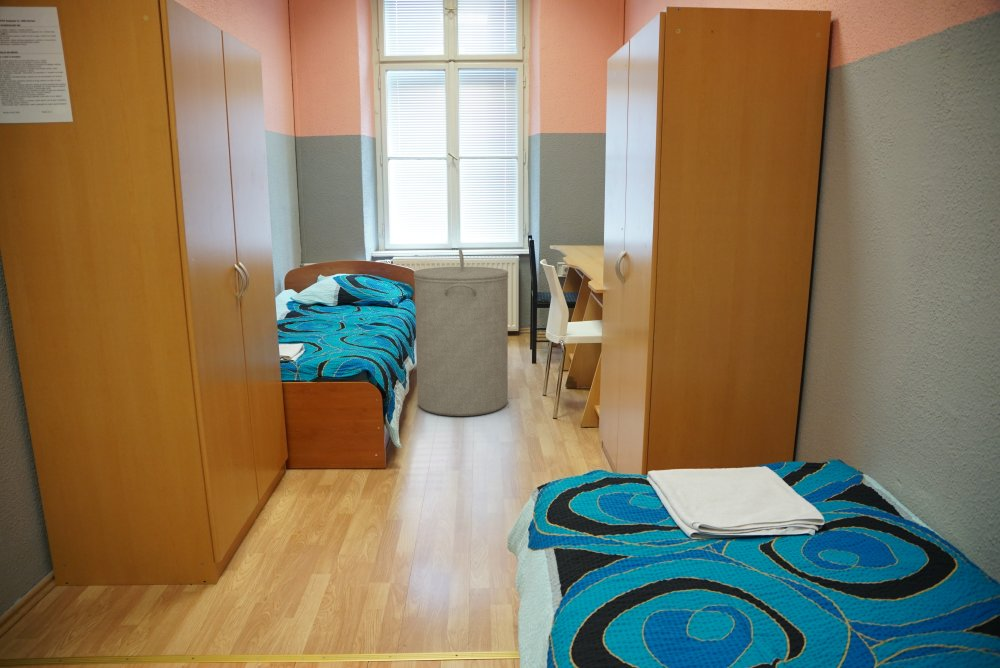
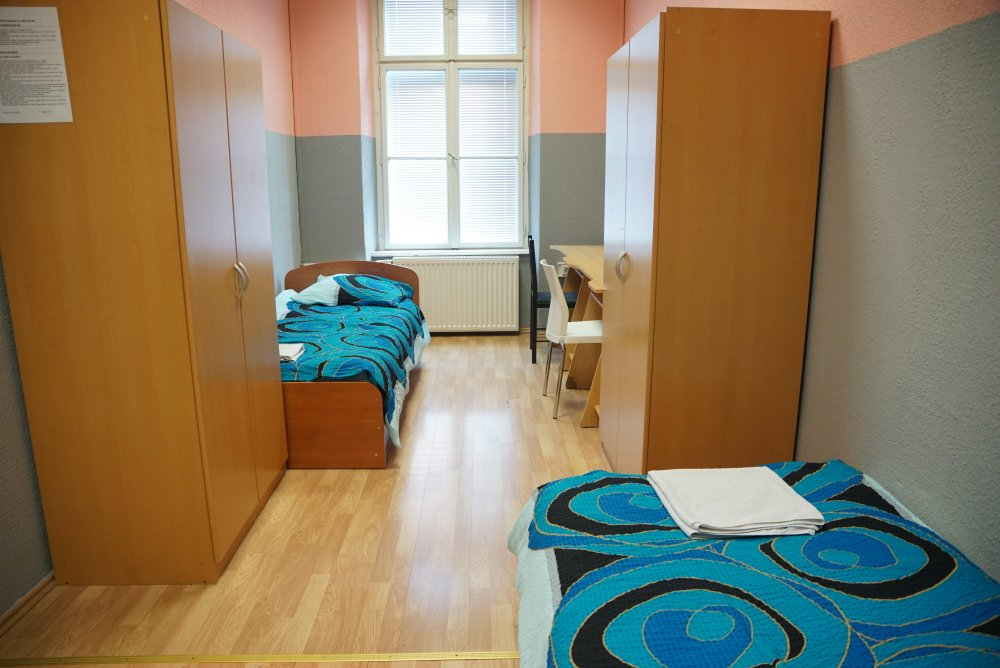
- laundry hamper (461, 327)
